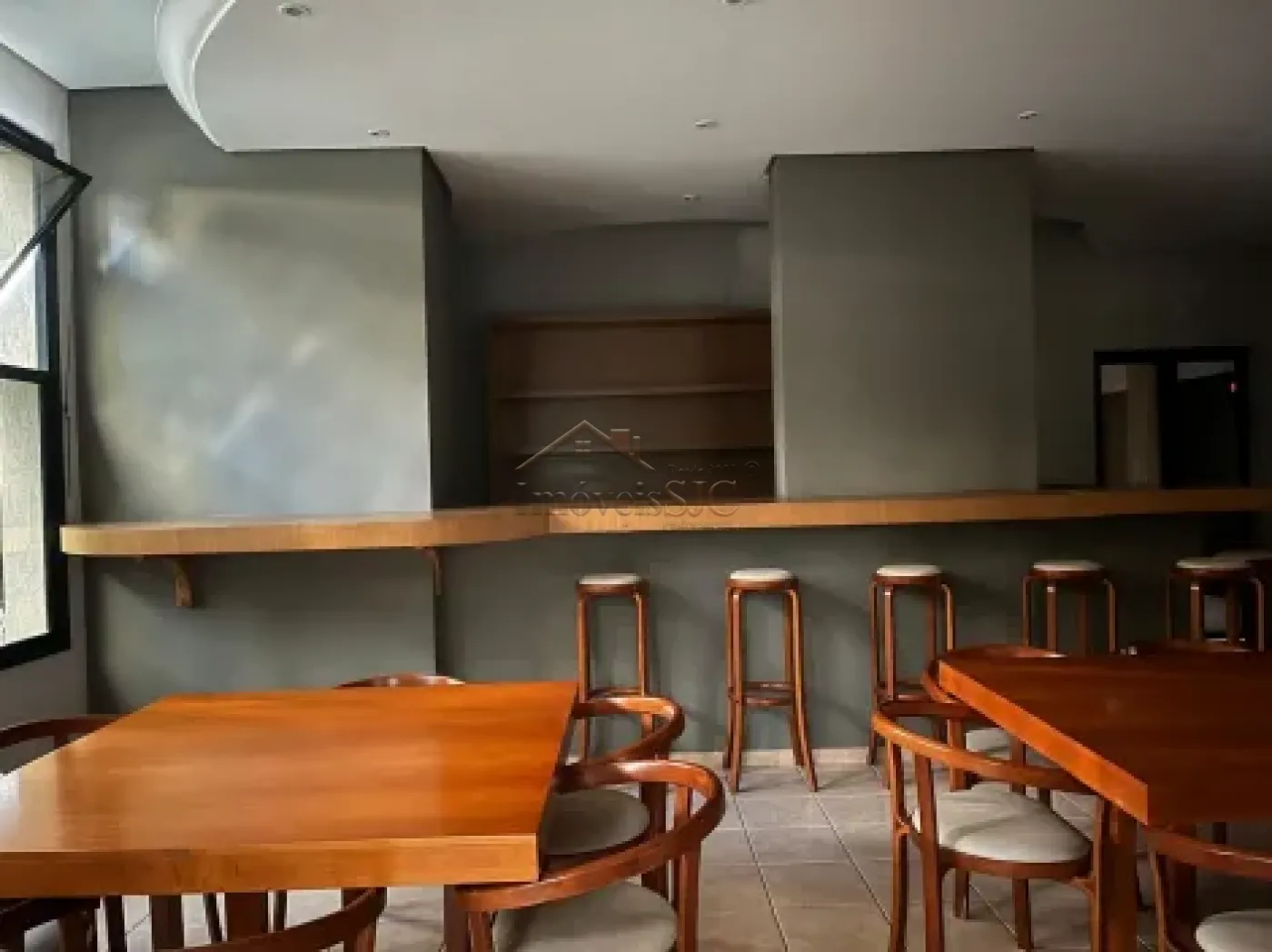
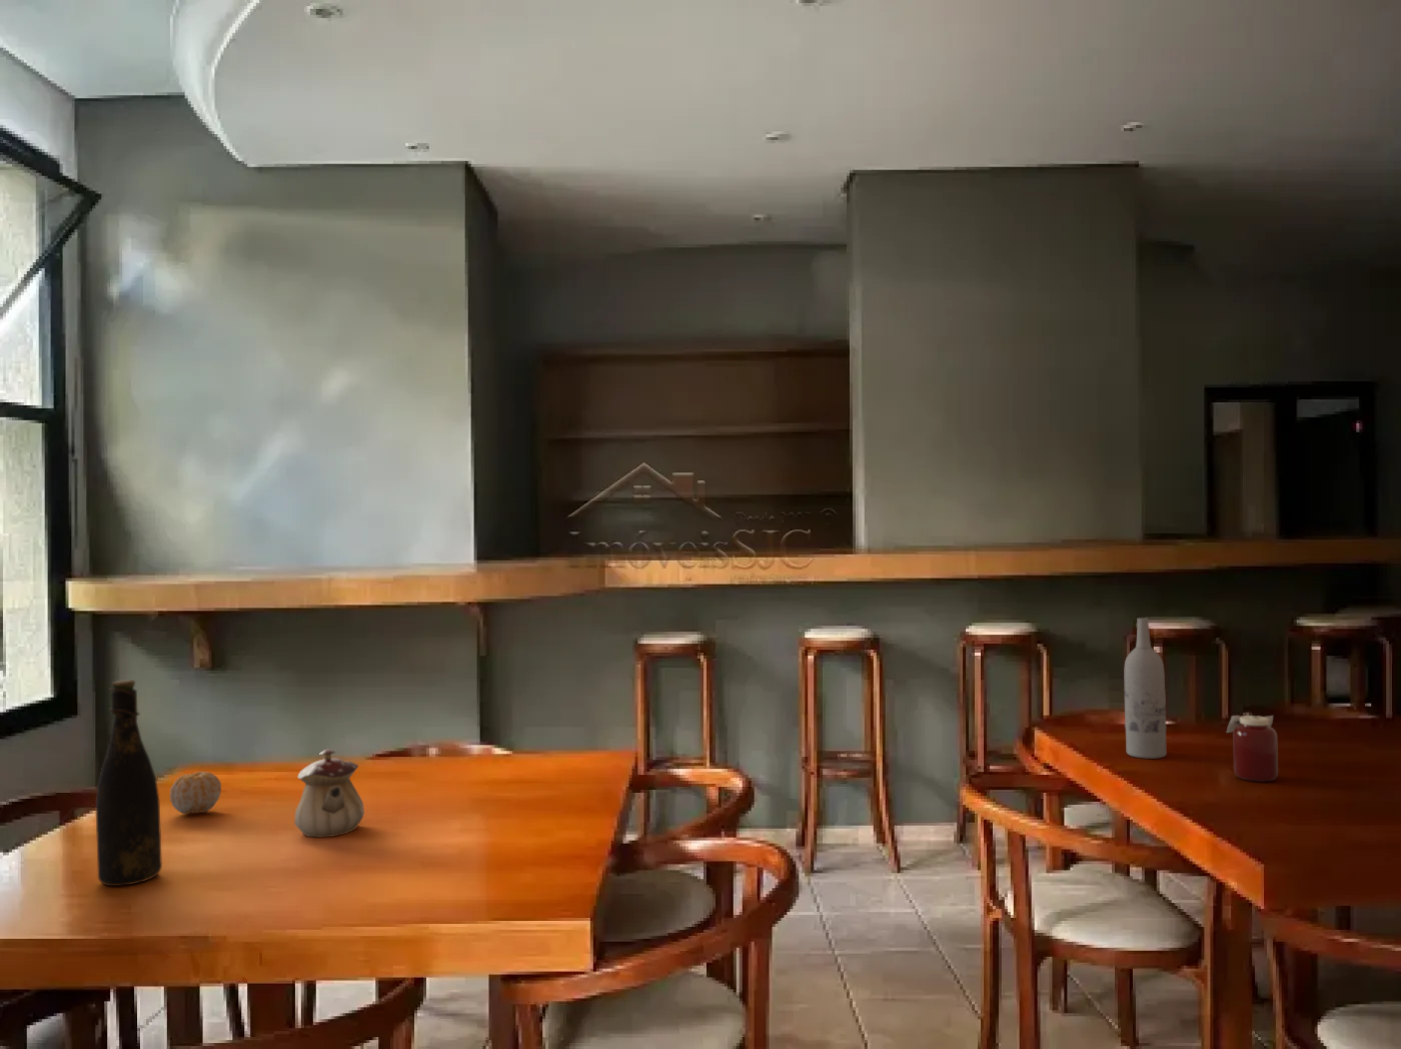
+ bottle (127, 779)
+ fruit (195, 792)
+ jar (1253, 746)
+ teapot (328, 788)
+ wine bottle (1143, 685)
